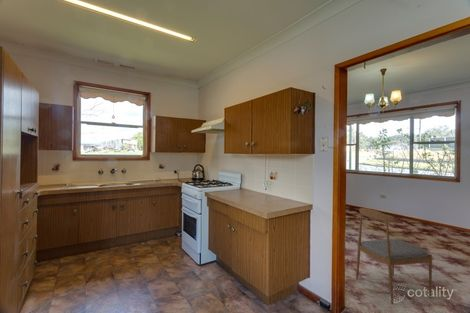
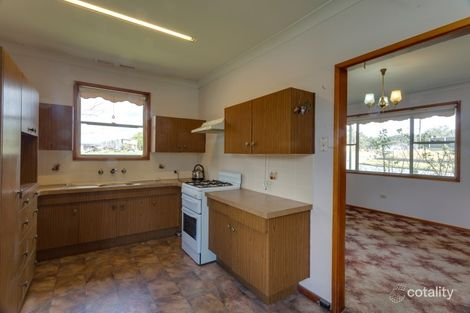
- dining chair (392, 248)
